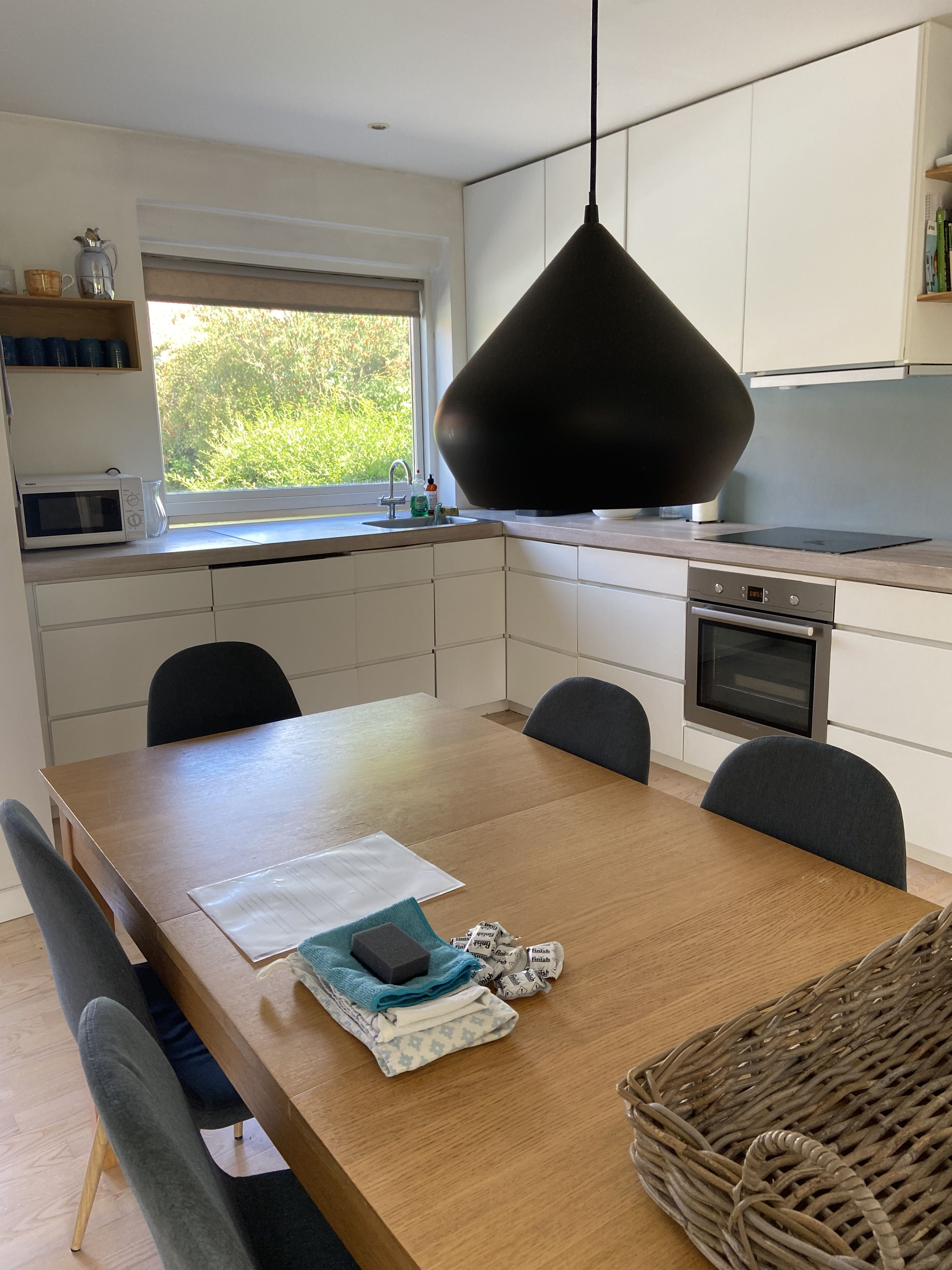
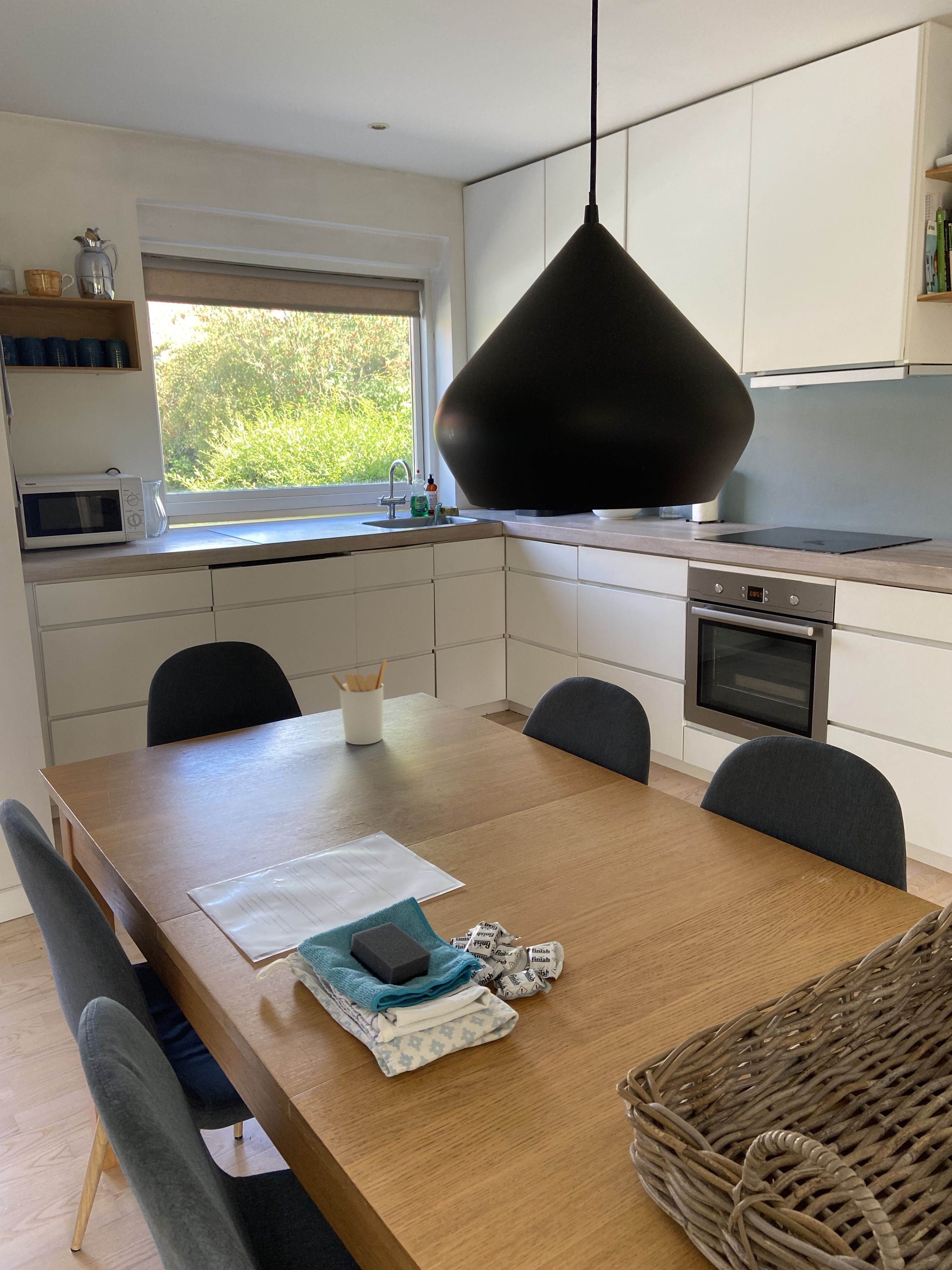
+ utensil holder (362, 703)
